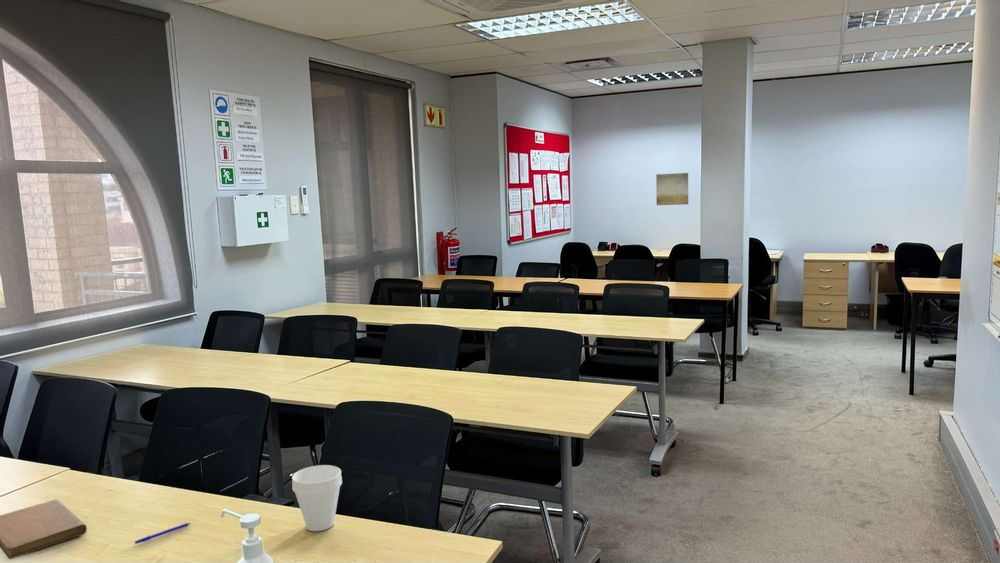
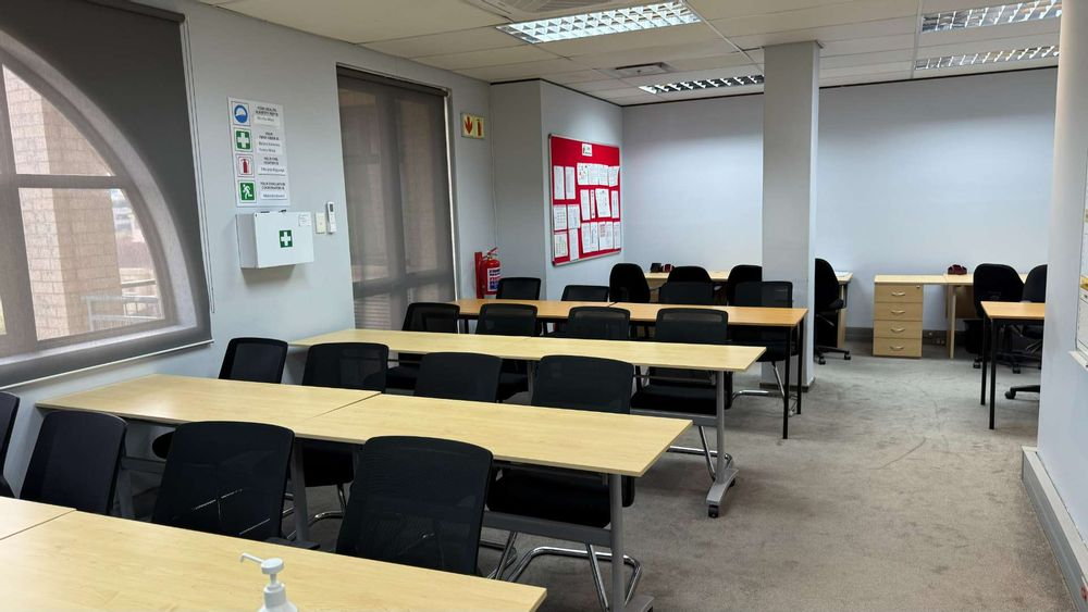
- pen (164, 532)
- notebook (35, 526)
- cup (318, 499)
- wall art (672, 189)
